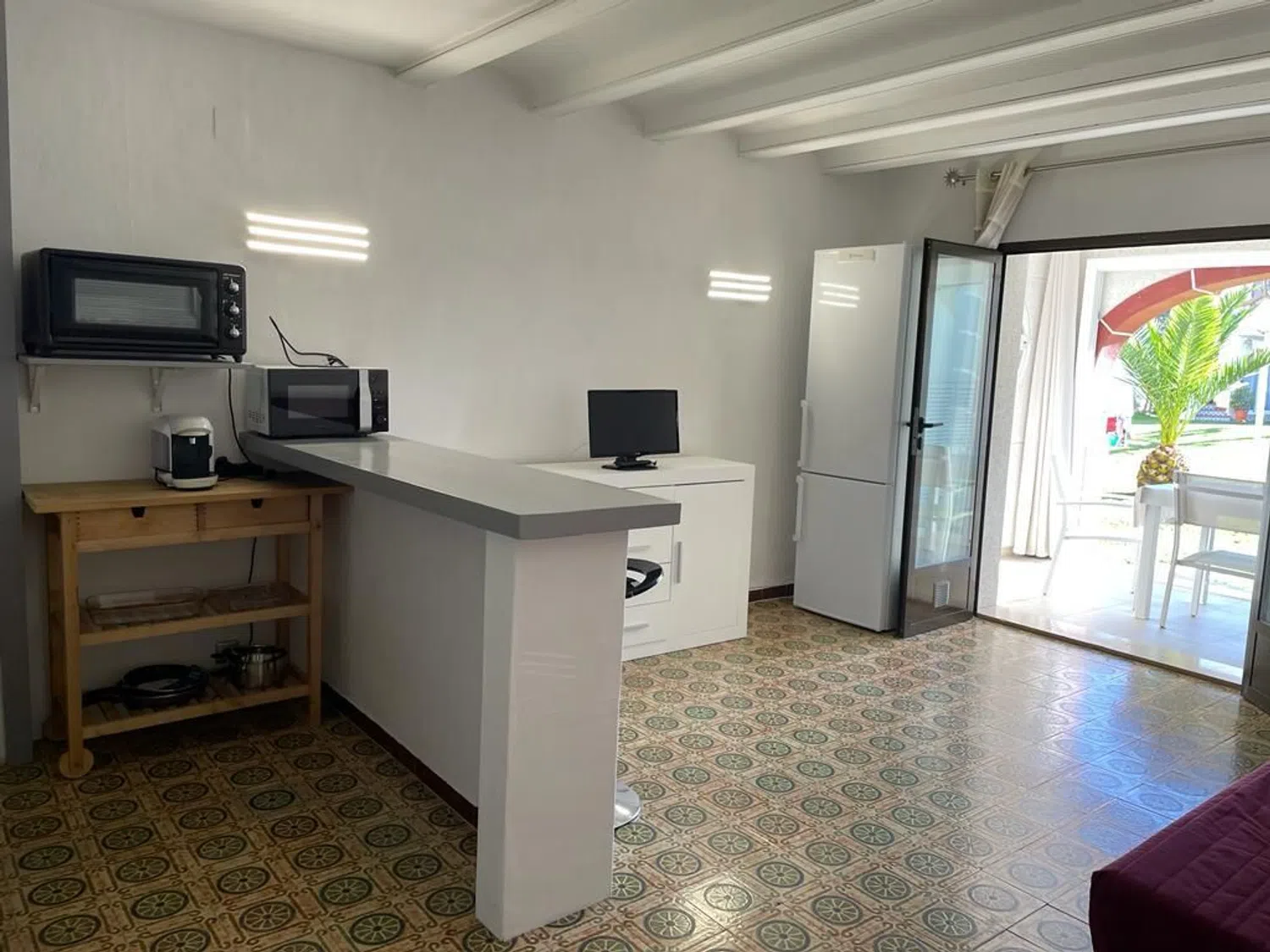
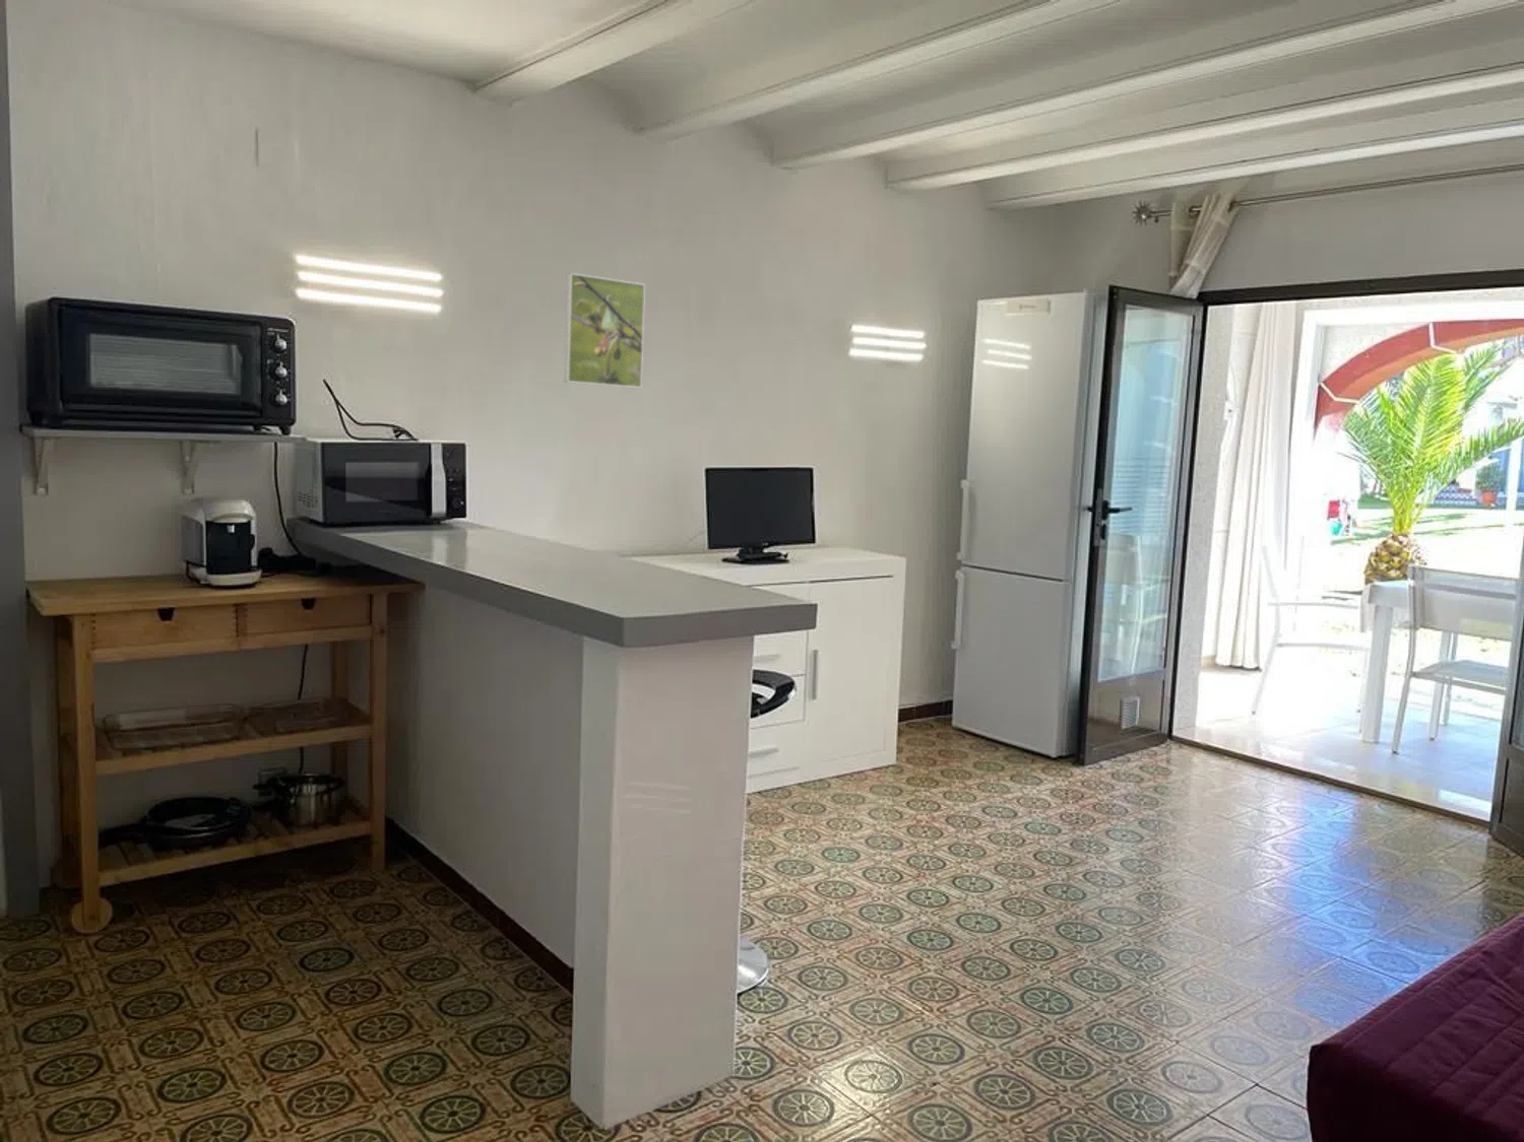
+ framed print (605, 332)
